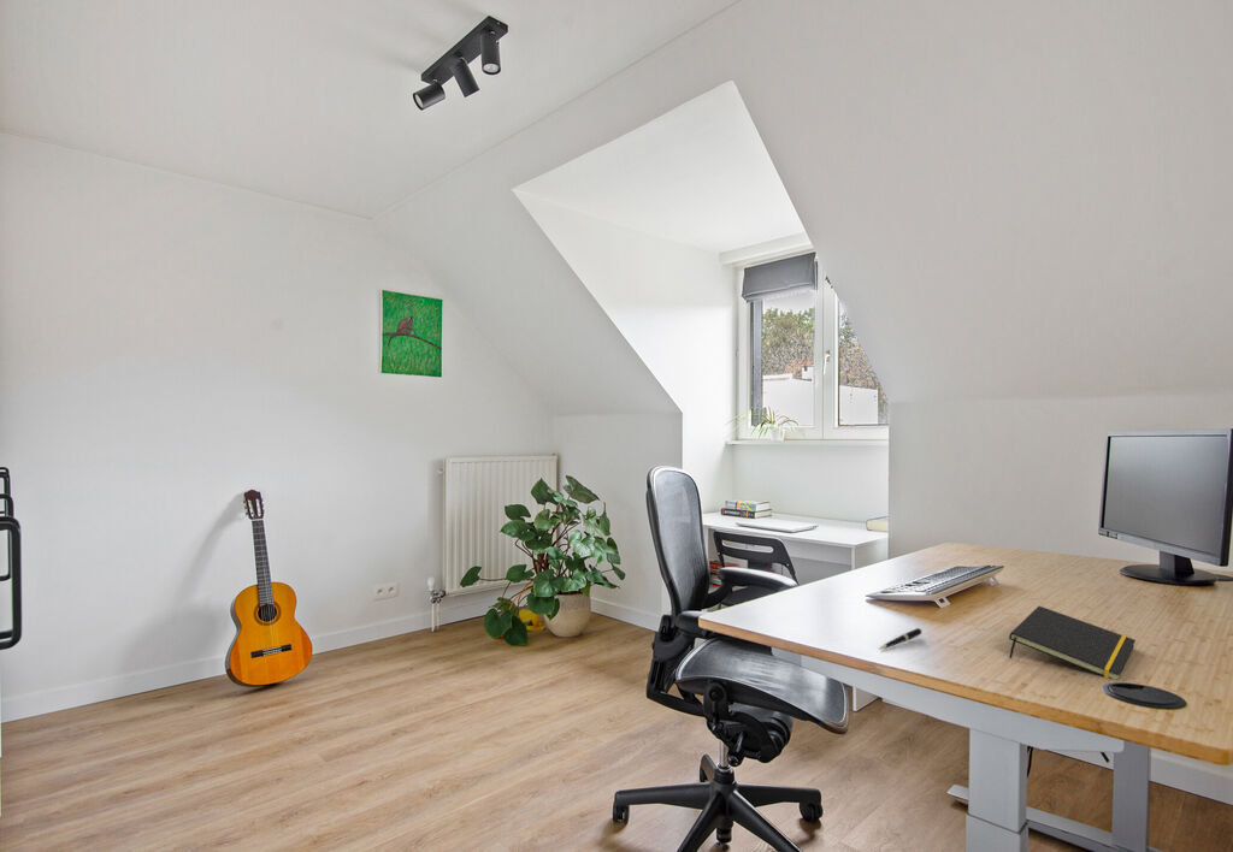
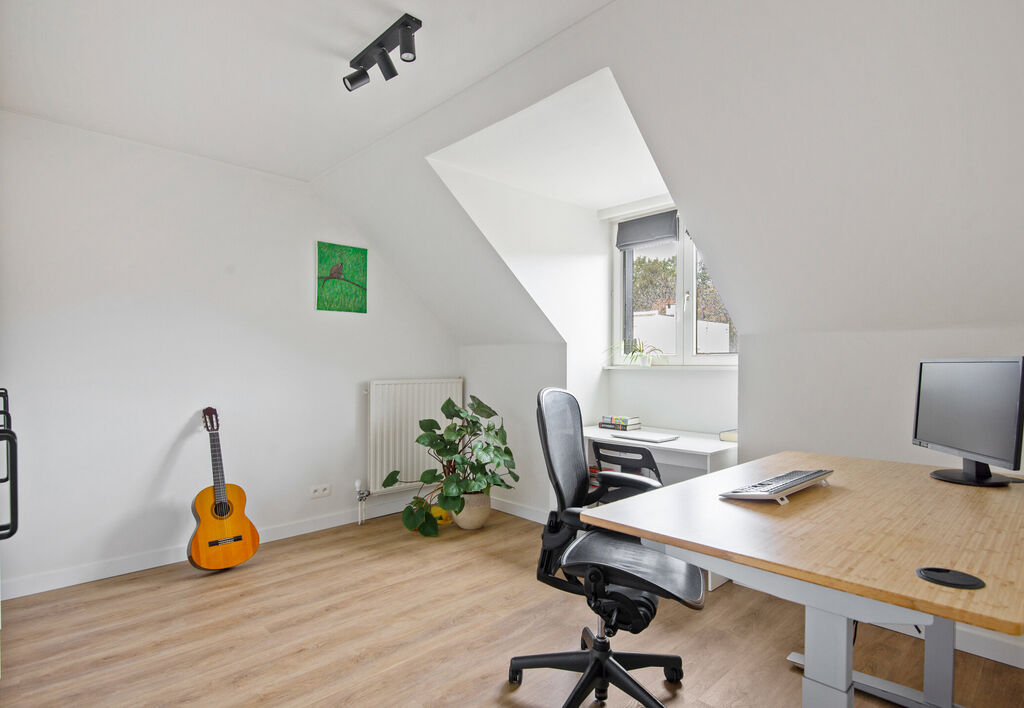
- pen (899, 638)
- notepad (1073, 639)
